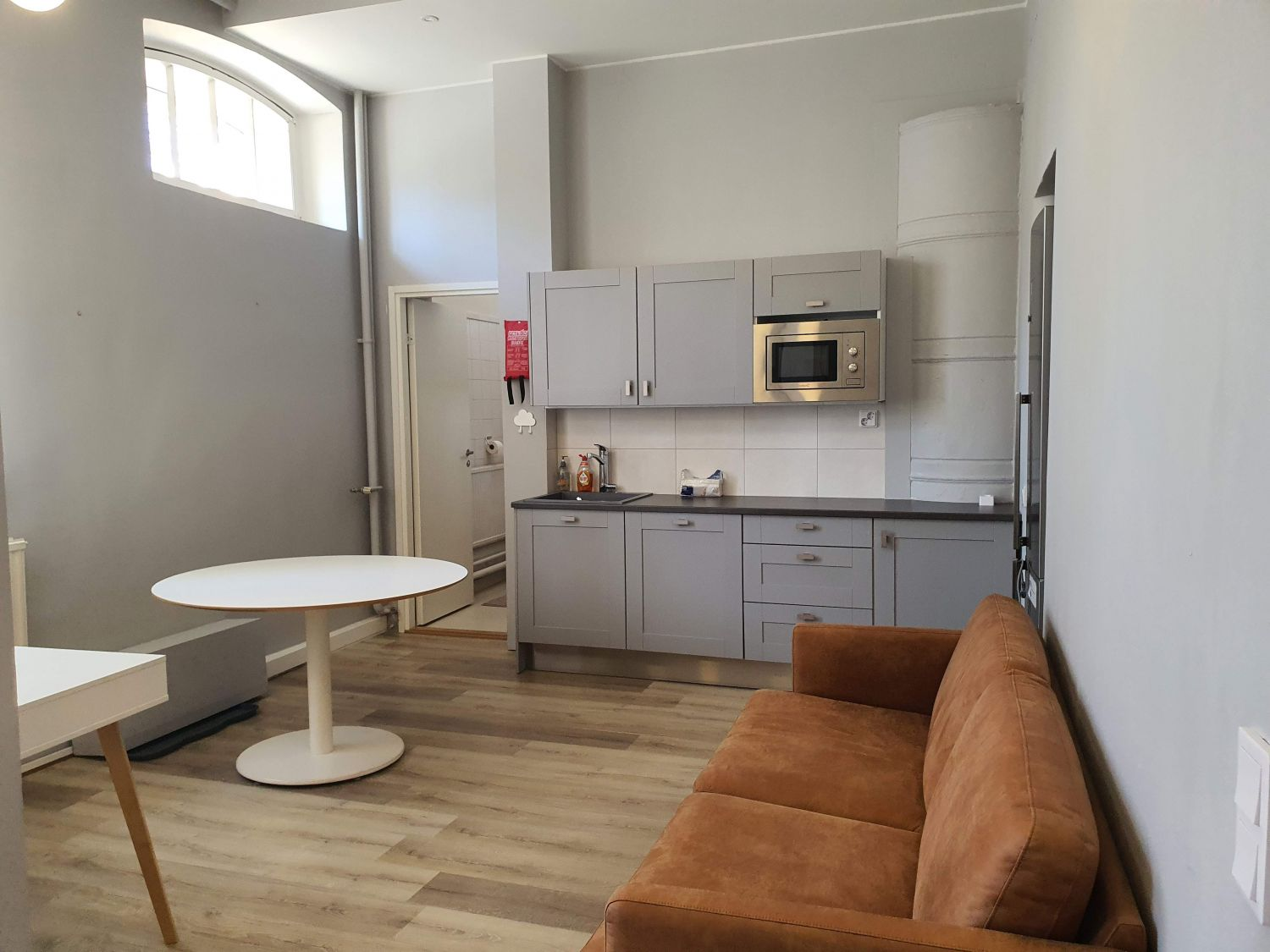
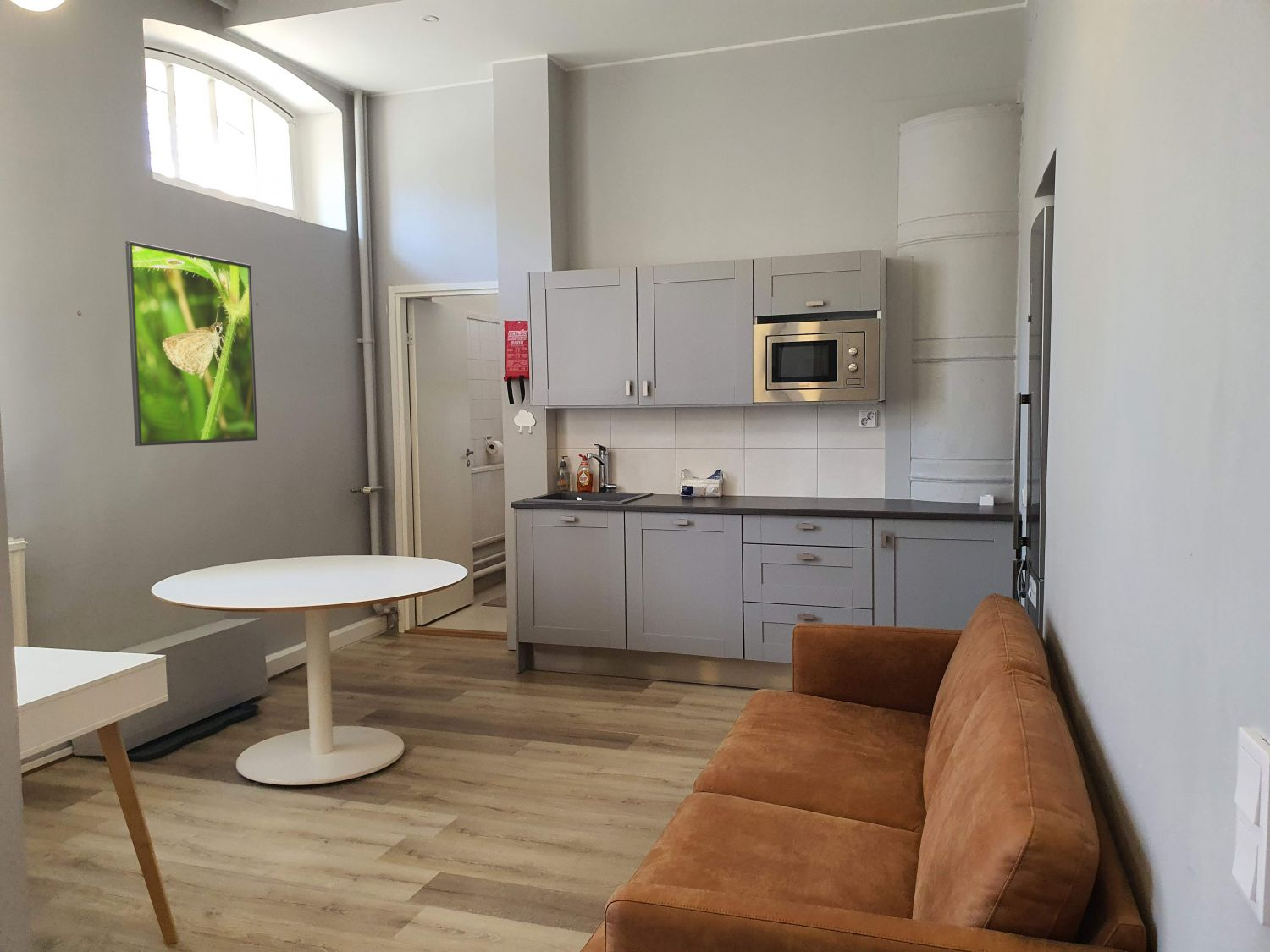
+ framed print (196, 349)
